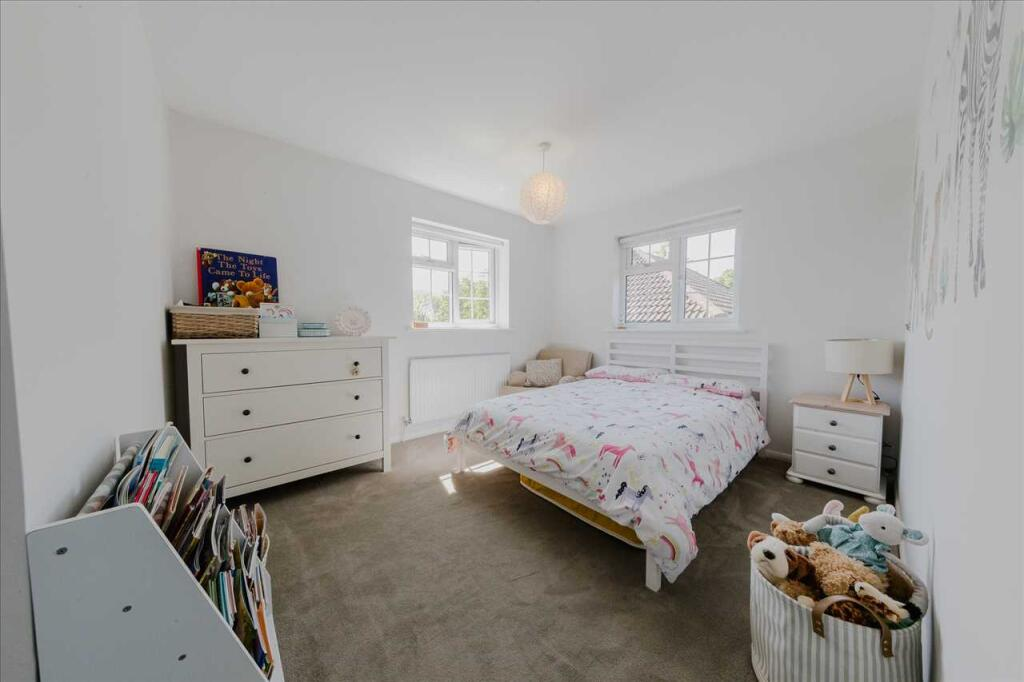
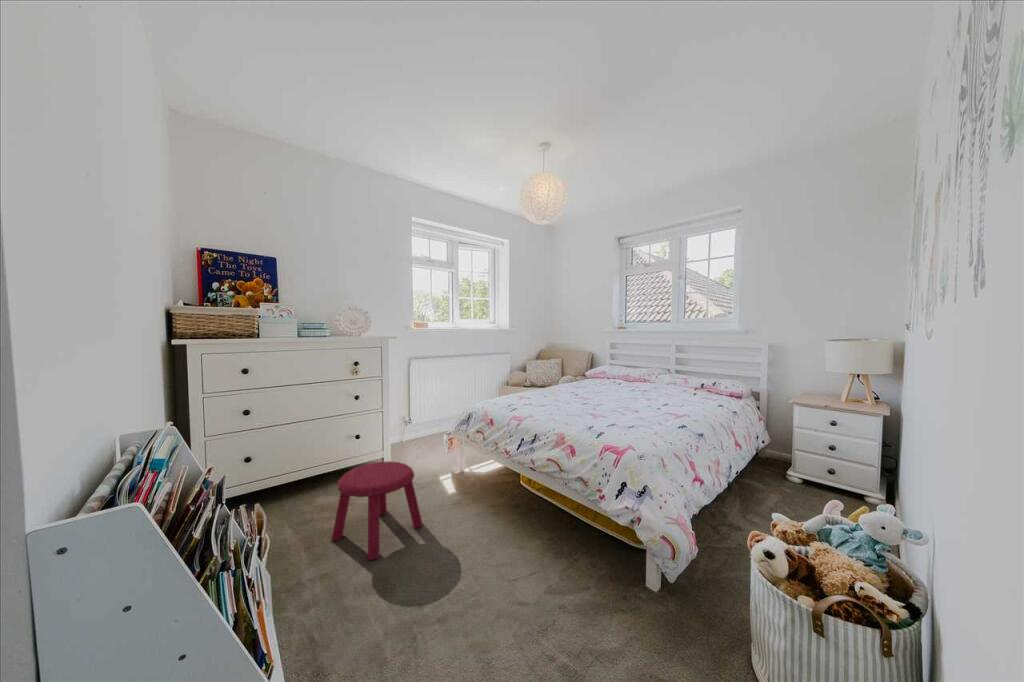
+ stool (377, 502)
